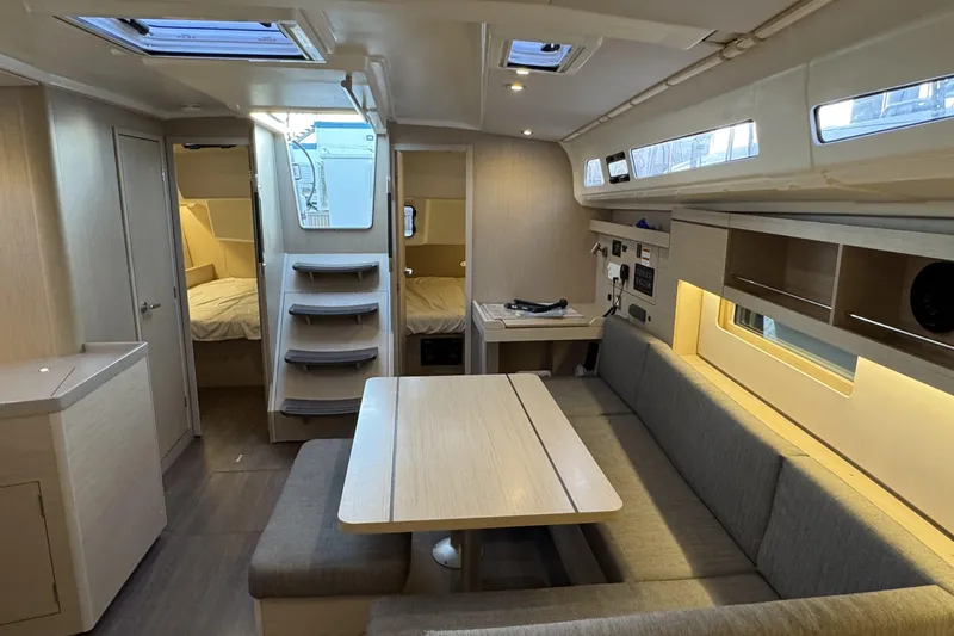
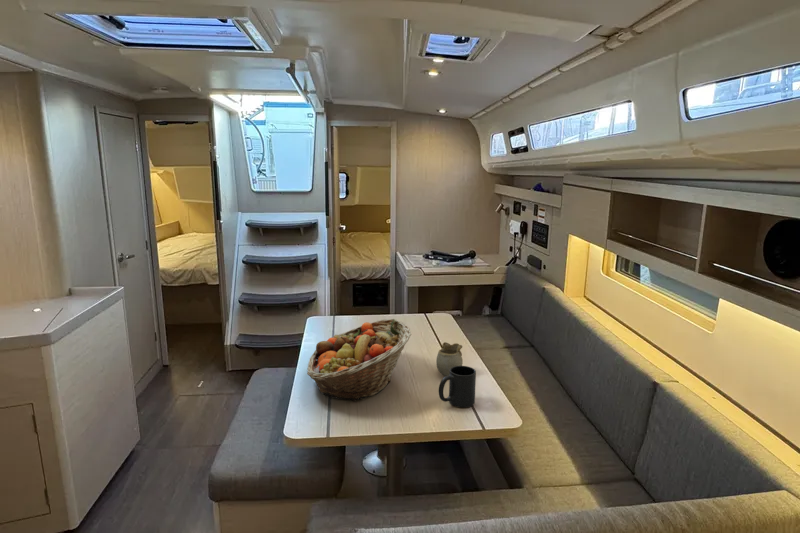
+ mug (449, 359)
+ mug (457, 387)
+ fruit basket (359, 355)
